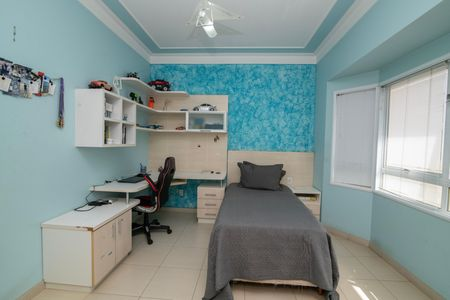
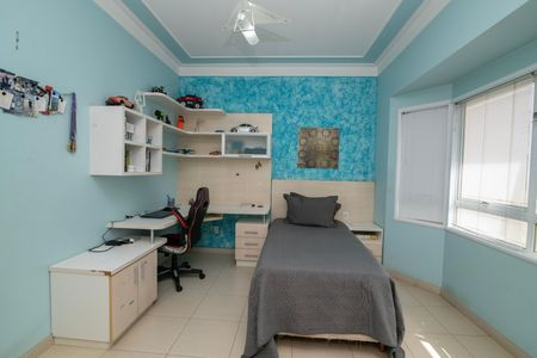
+ wall art (317, 148)
